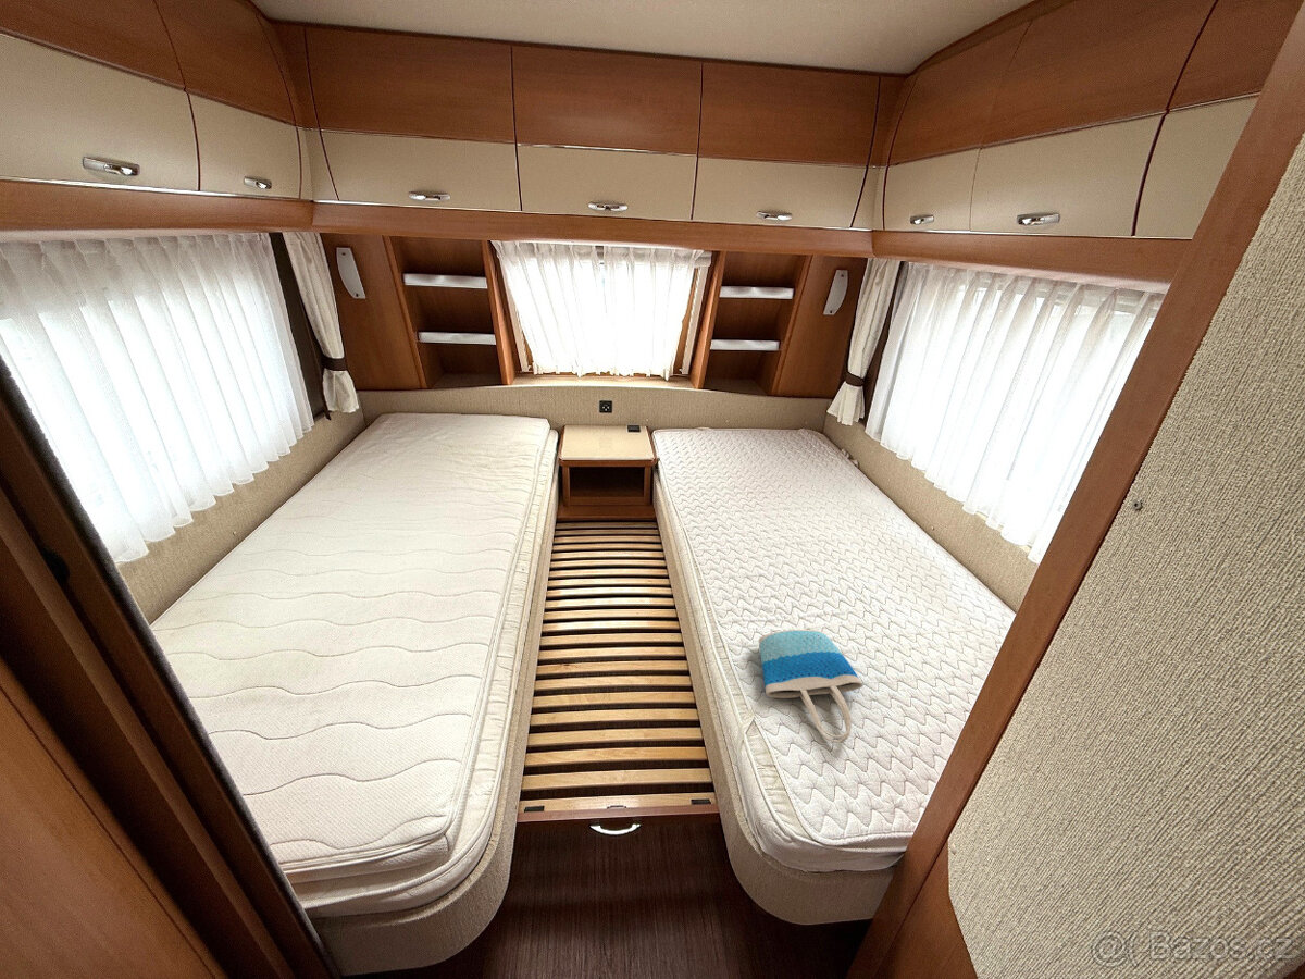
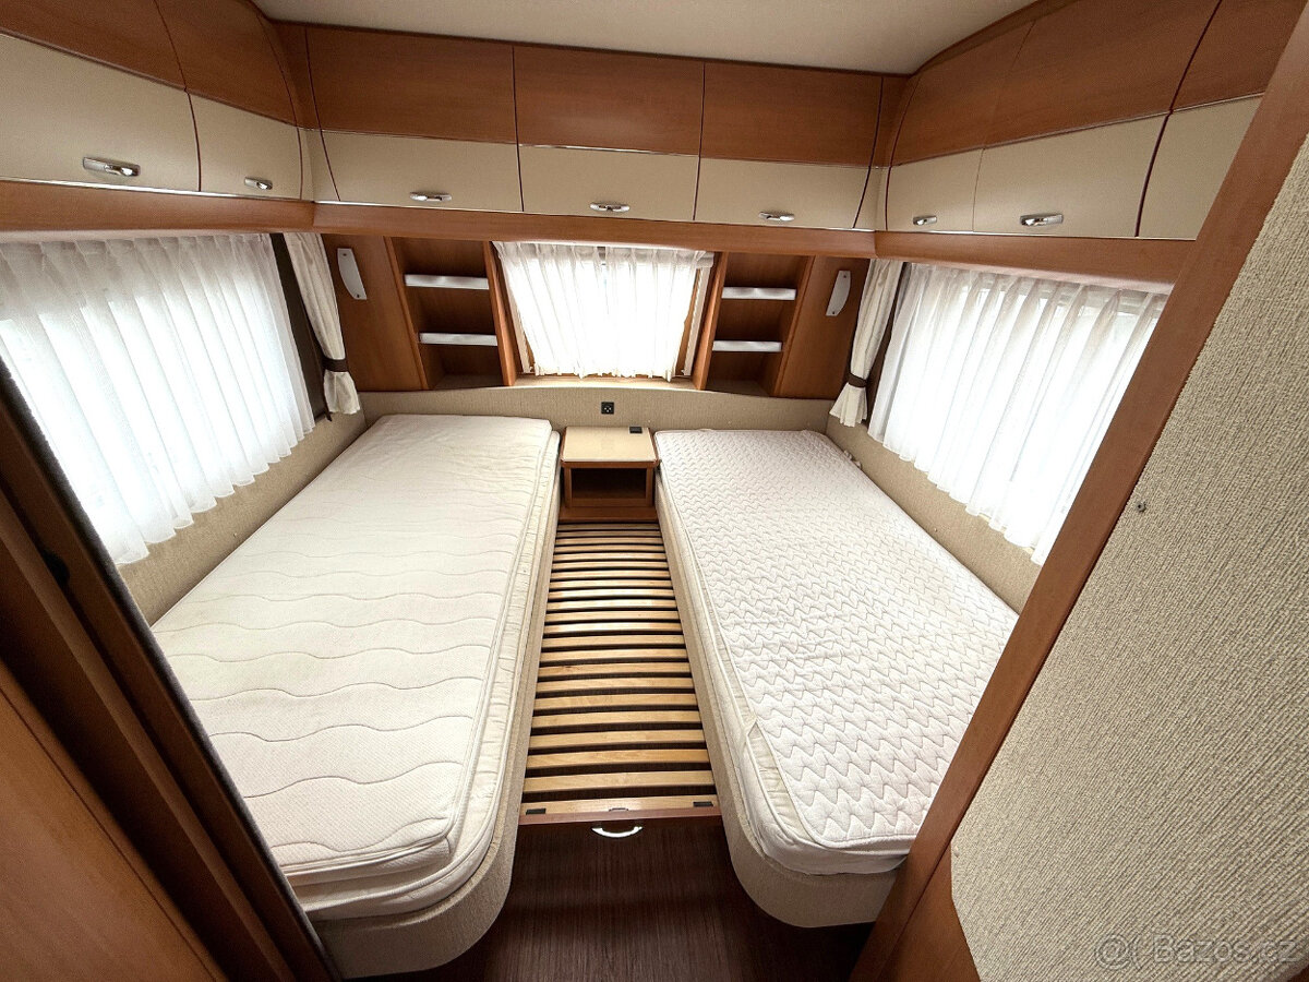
- tote bag (811, 679)
